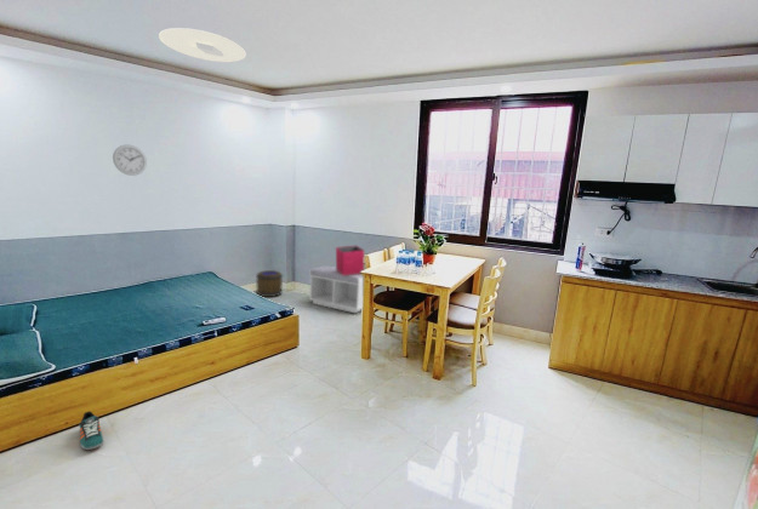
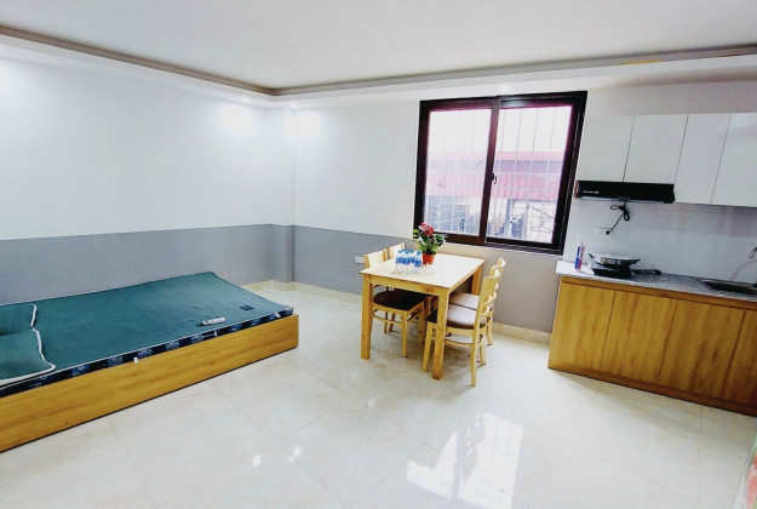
- wall clock (130, 160)
- bench (340, 287)
- wooden barrel (269, 282)
- storage bin (349, 261)
- ceiling light (204, 42)
- sneaker (89, 429)
